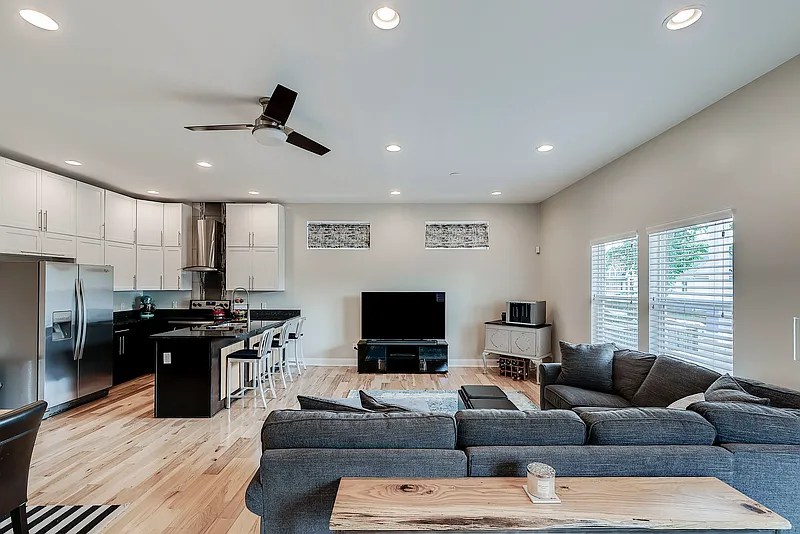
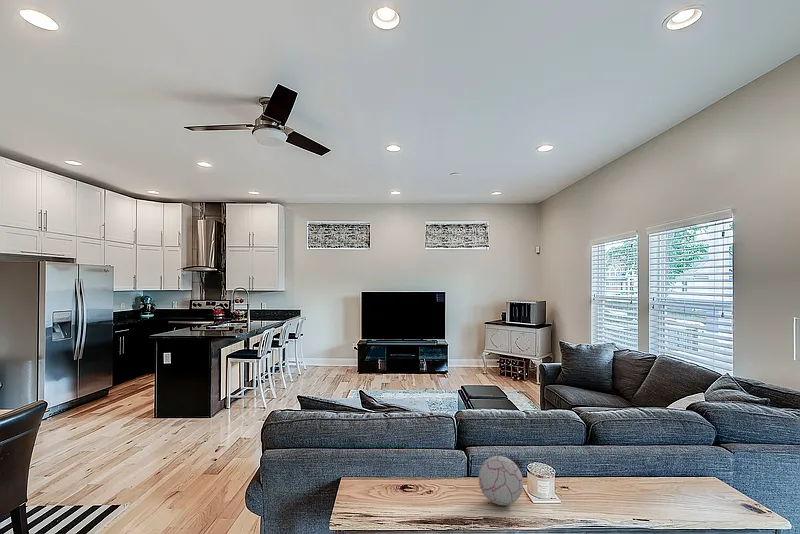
+ decorative ball (500, 480)
